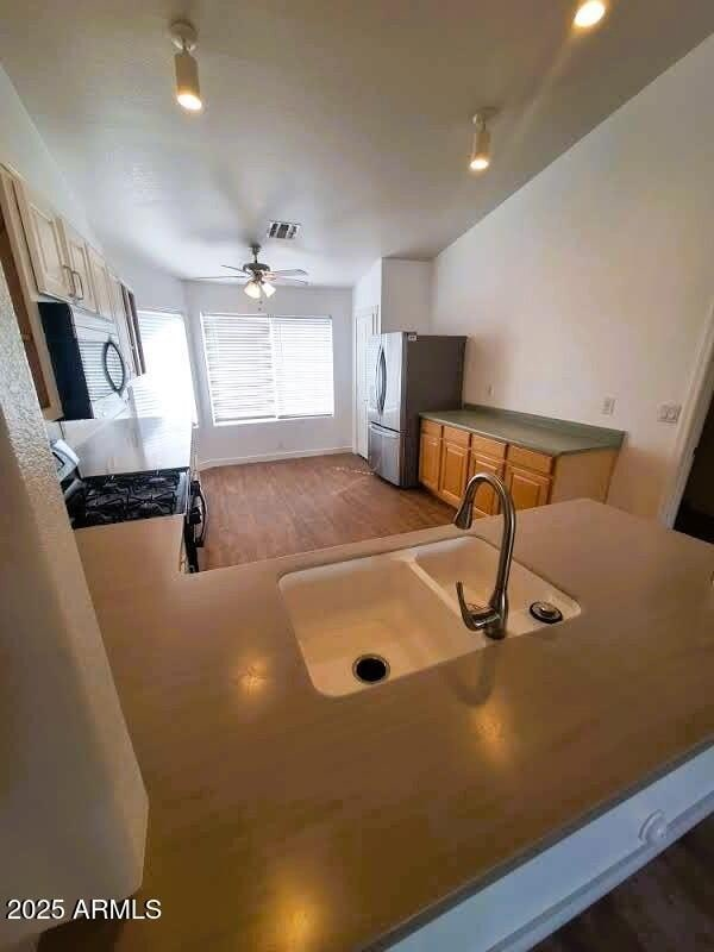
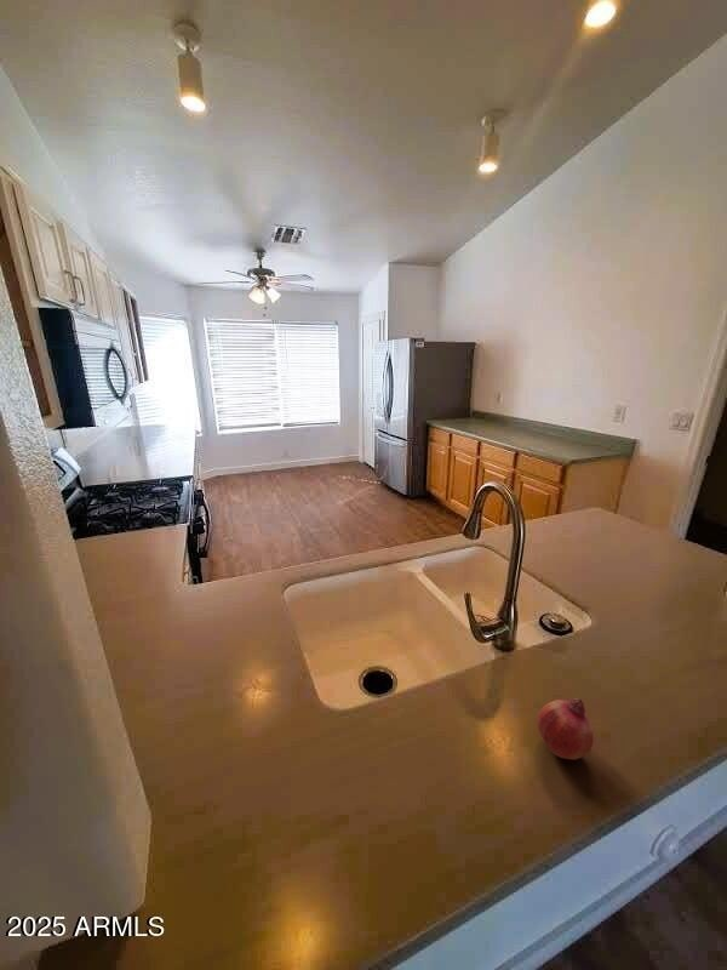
+ fruit (565, 725)
